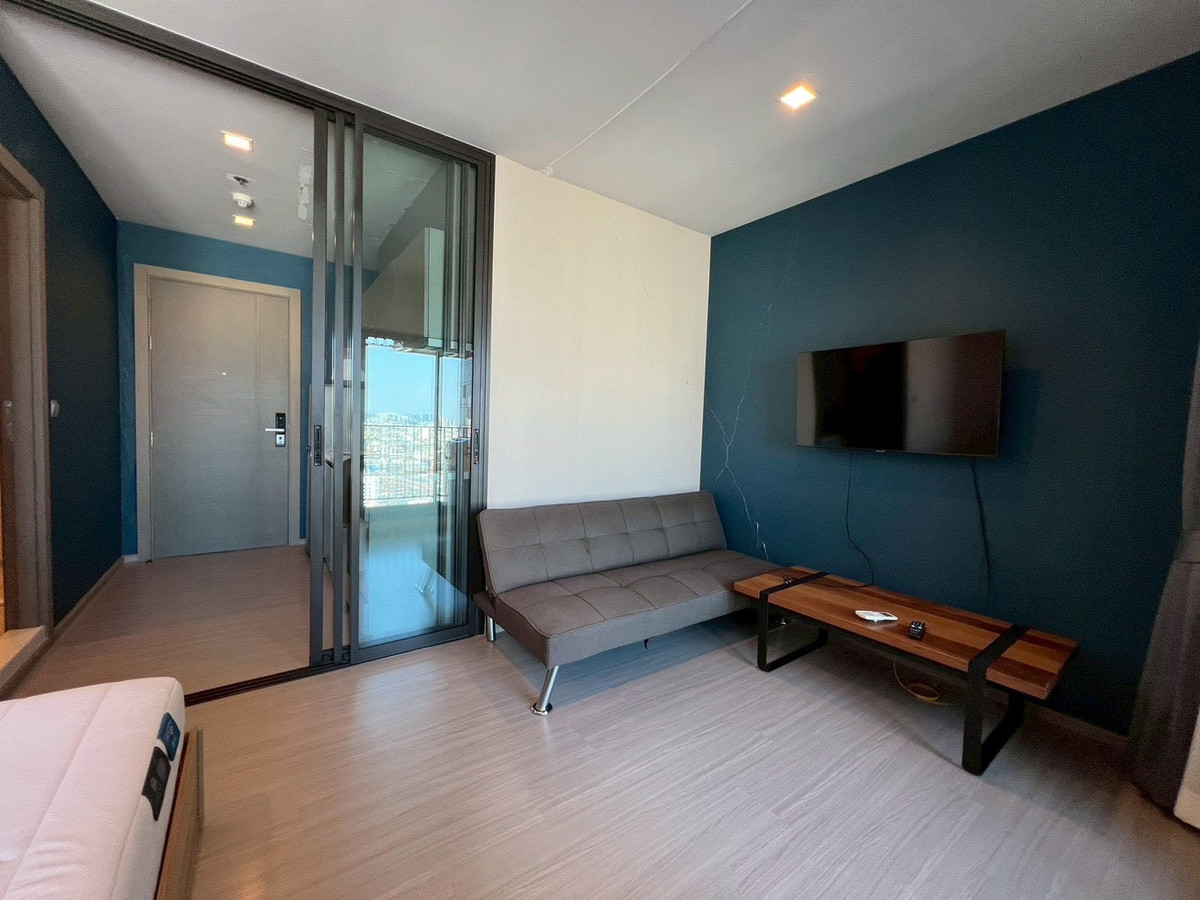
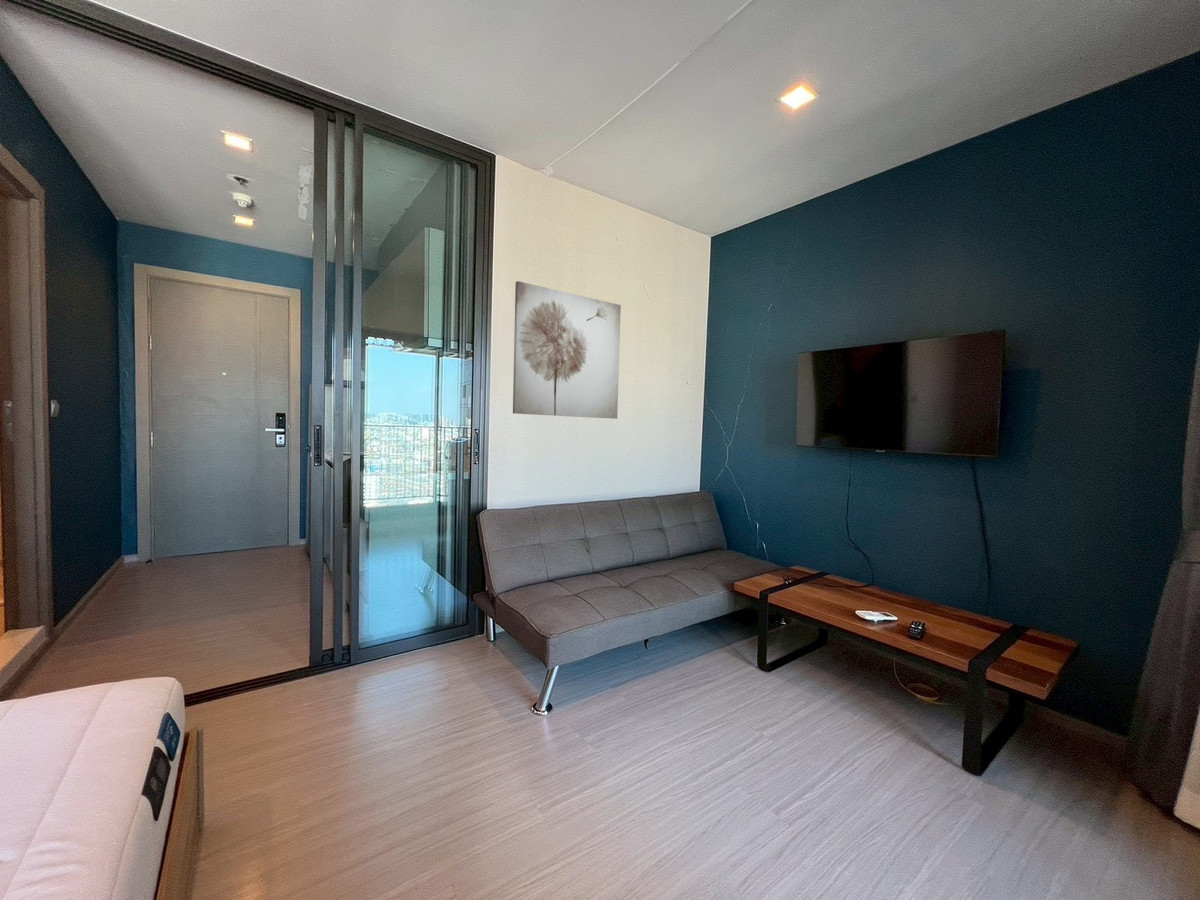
+ wall art (570, 355)
